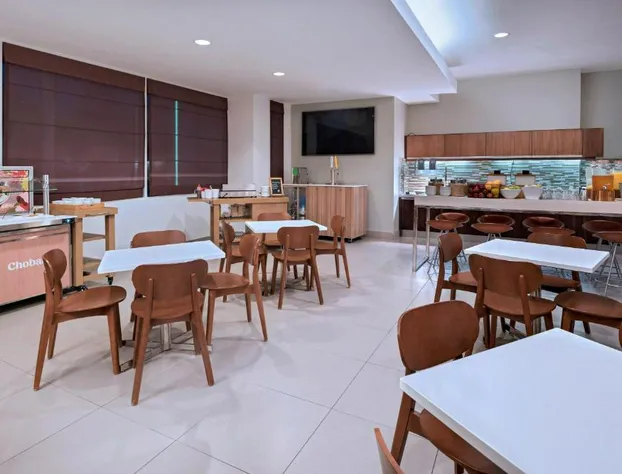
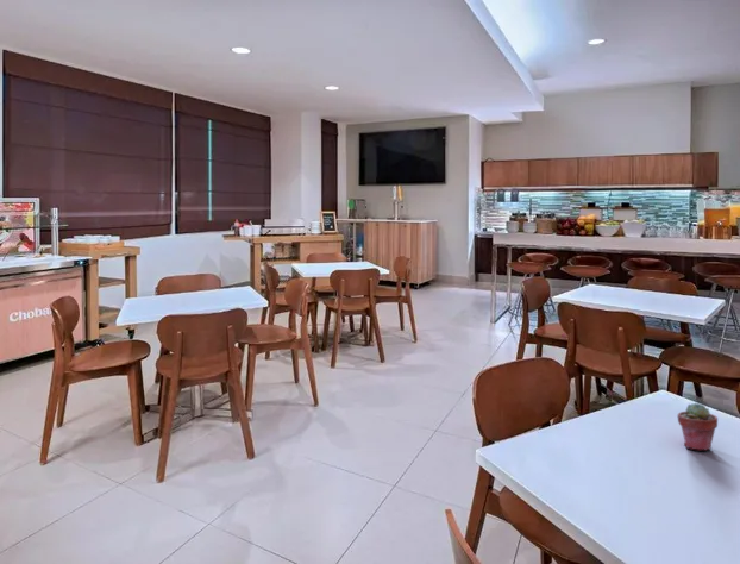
+ potted succulent (697, 424)
